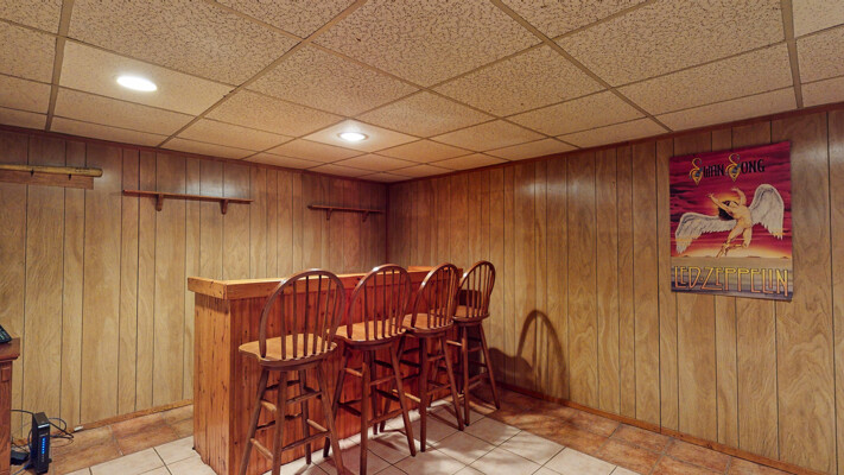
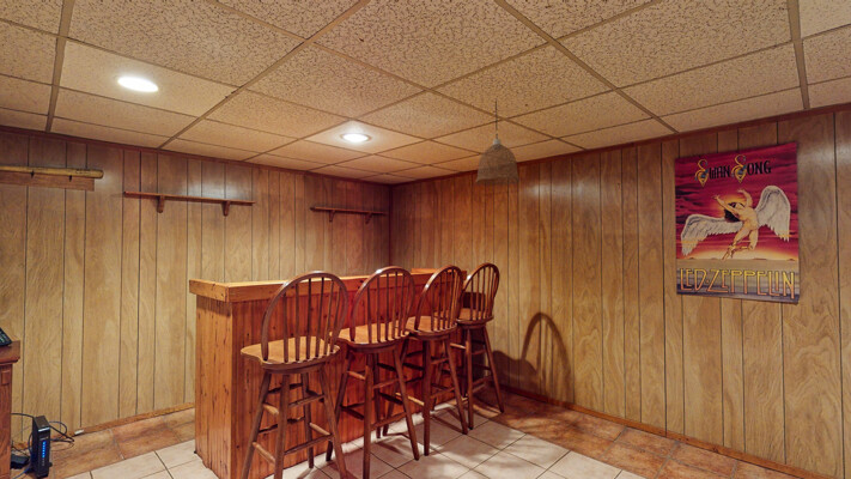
+ pendant lamp (497, 141)
